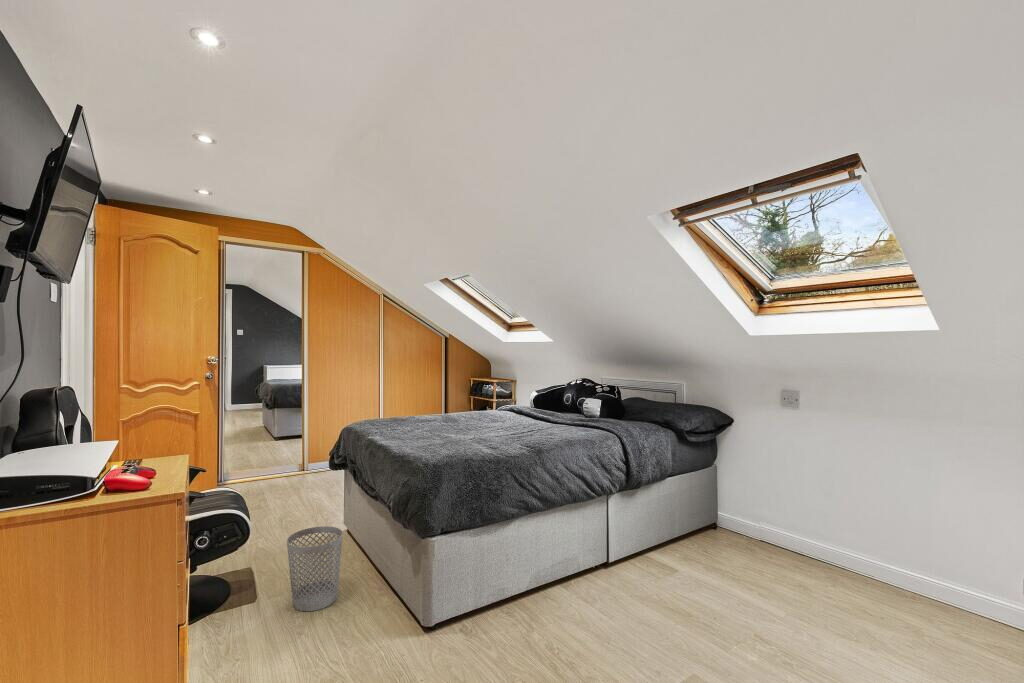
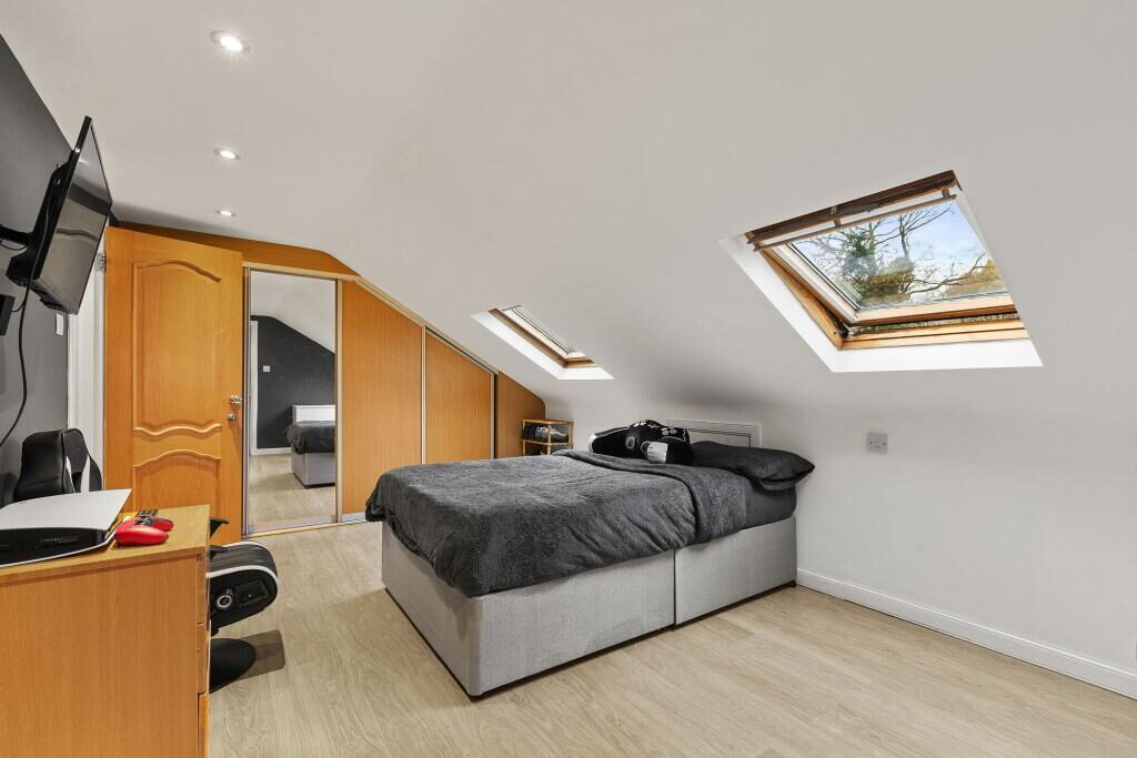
- wastebasket (315, 568)
